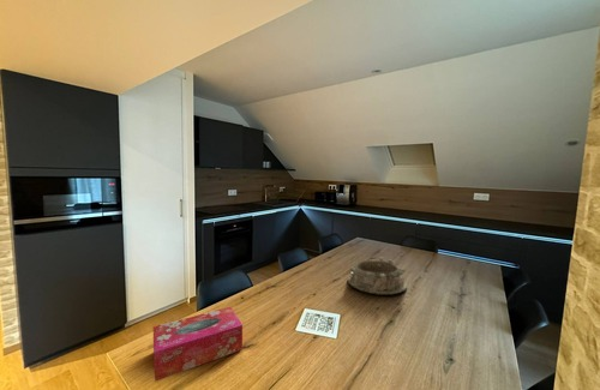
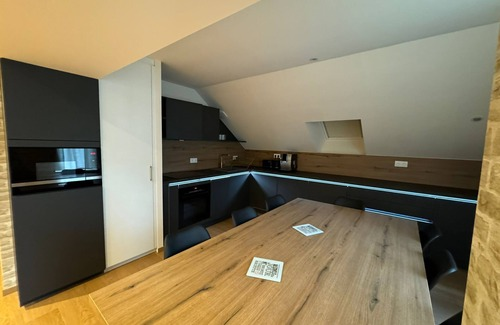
- tissue box (198, 338)
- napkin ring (377, 274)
